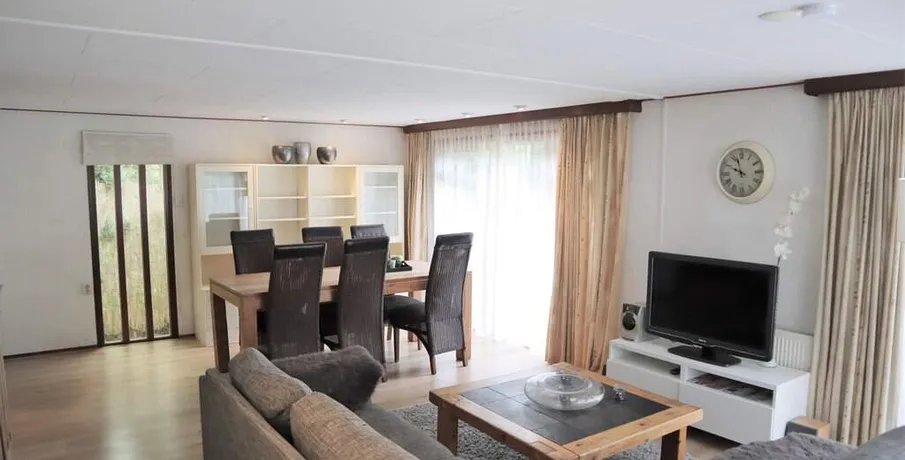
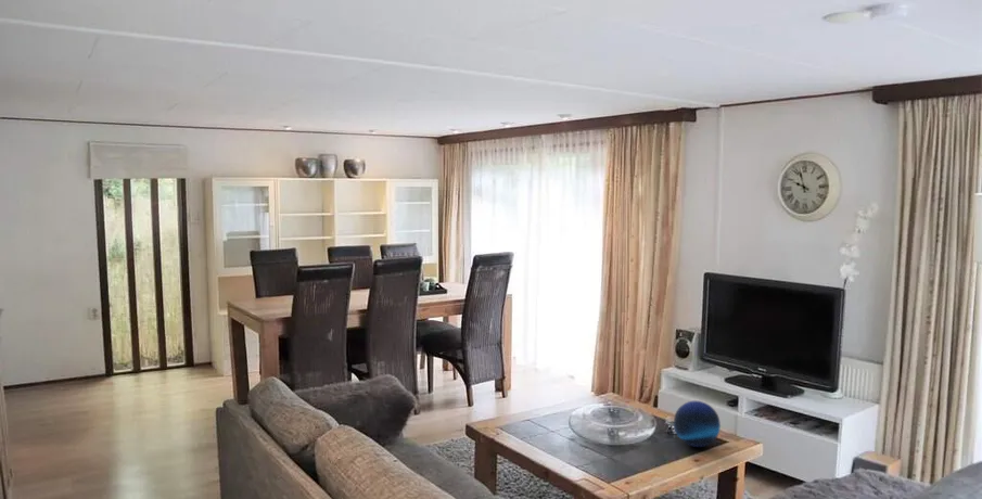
+ decorative orb (697, 423)
